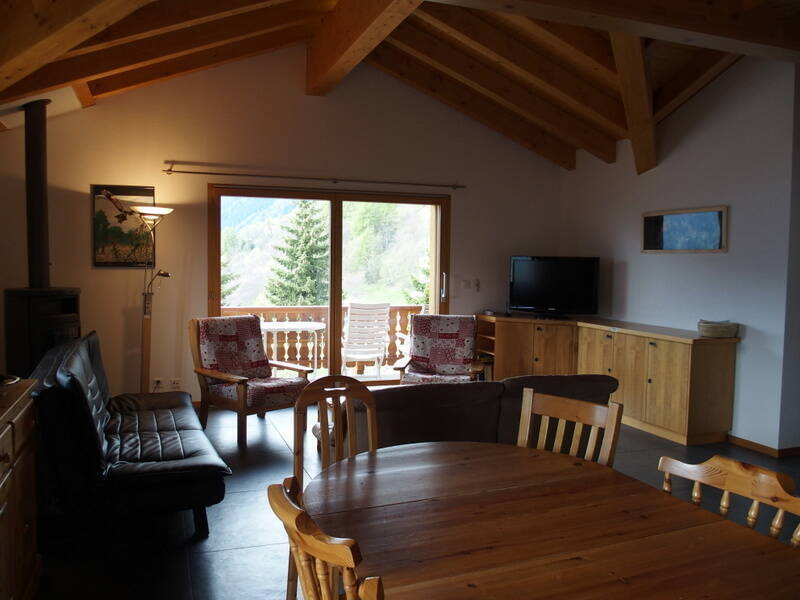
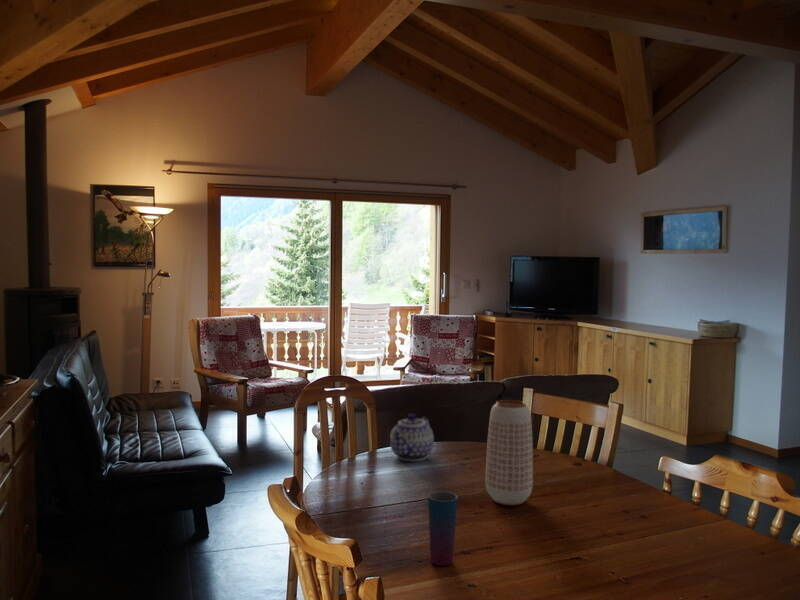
+ planter (509, 451)
+ cup (442, 528)
+ teapot (411, 435)
